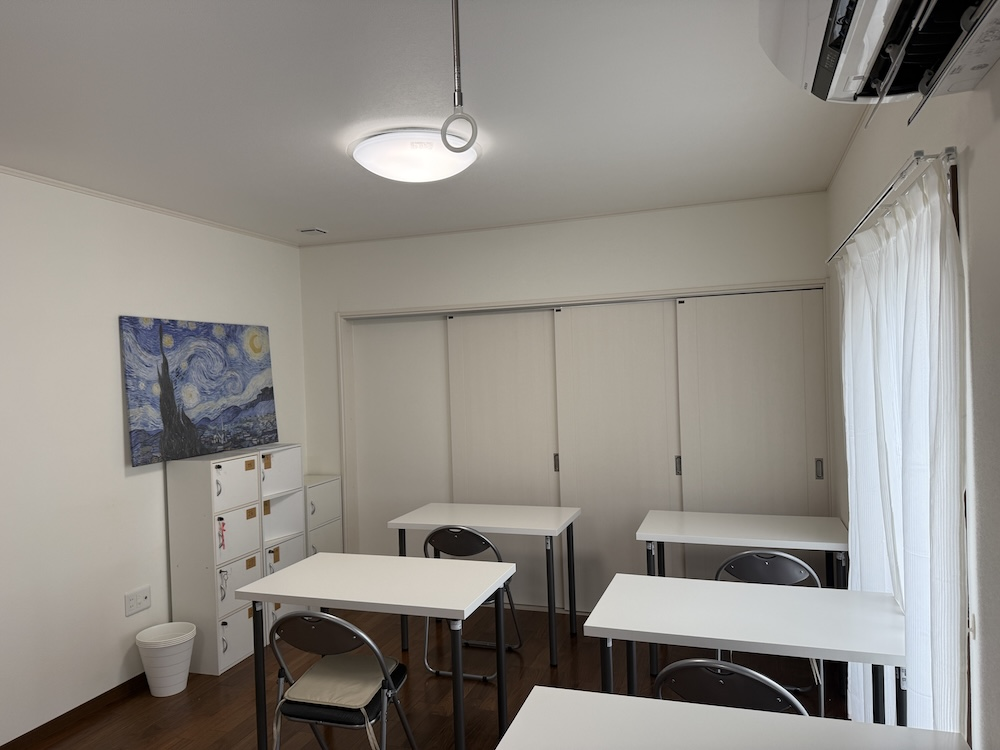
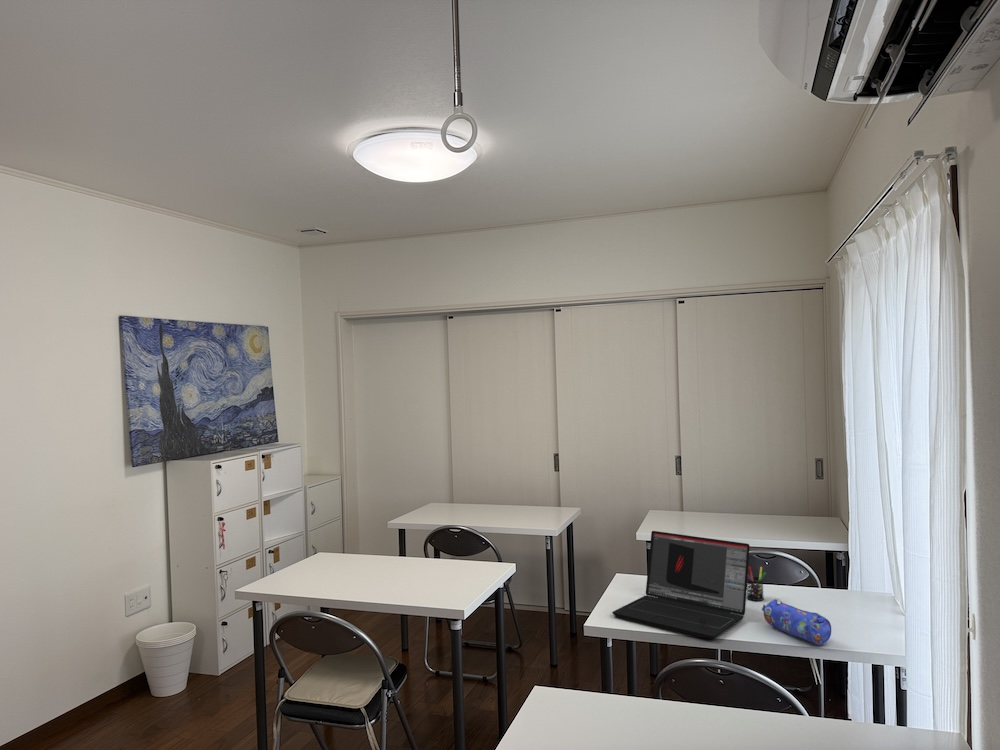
+ pencil case (795, 620)
+ laptop (680, 580)
+ pen holder (755, 582)
